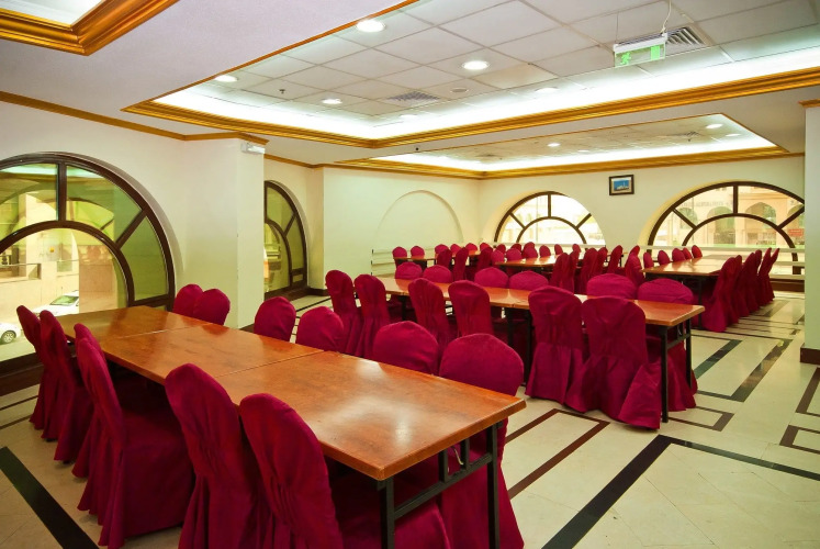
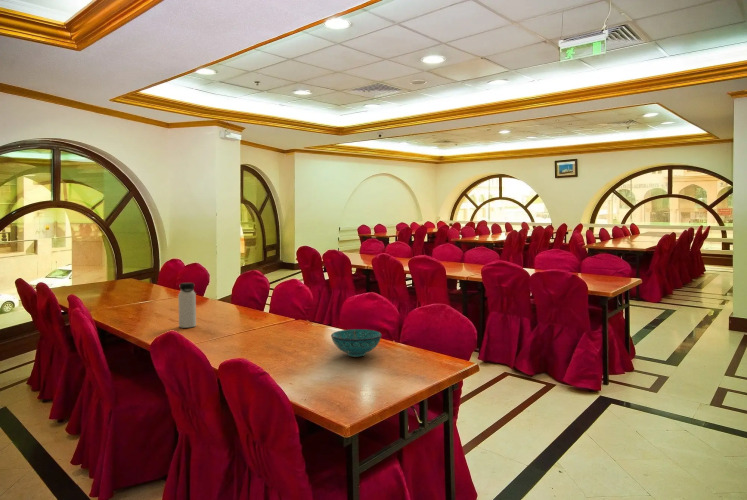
+ bowl (356, 344)
+ water bottle (187, 304)
